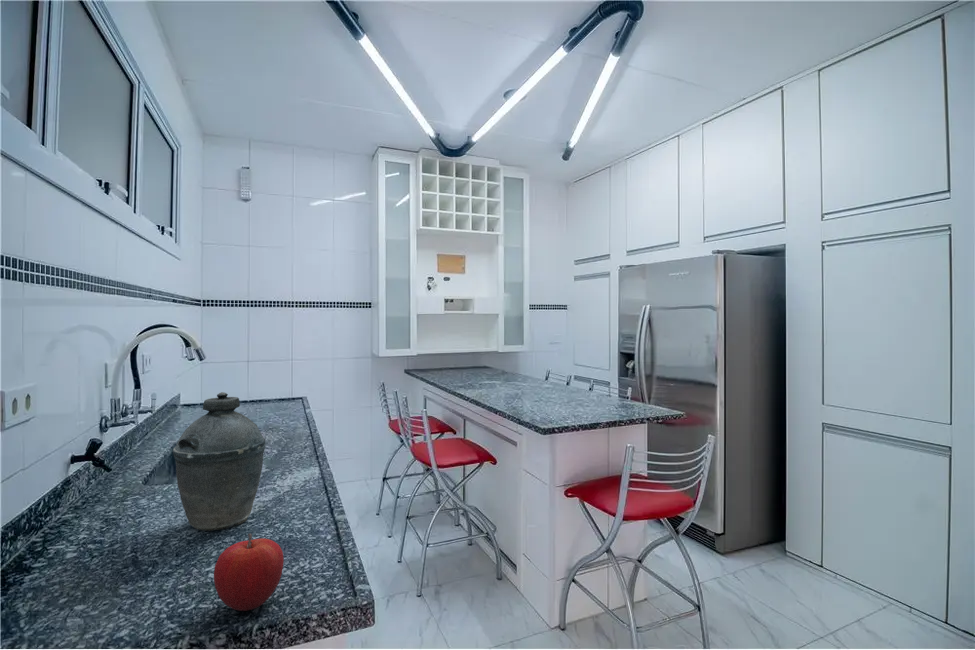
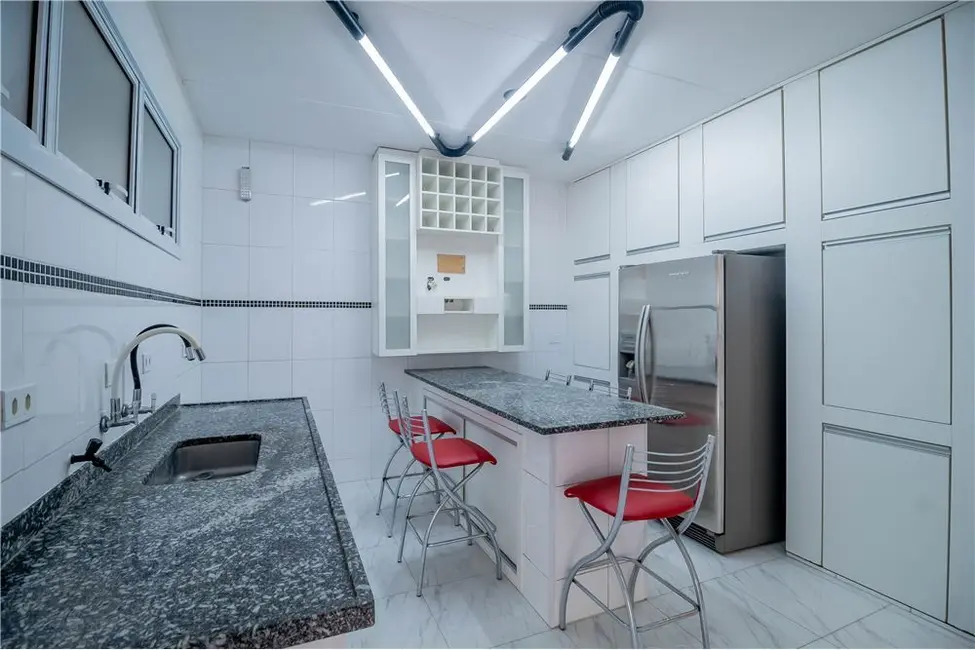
- kettle (221, 456)
- fruit (249, 570)
